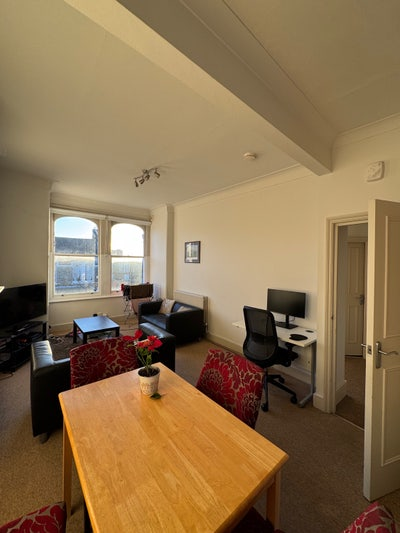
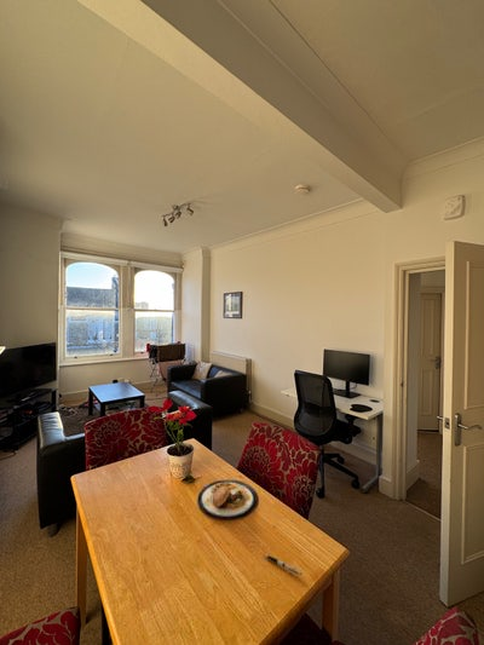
+ pen (281, 563)
+ plate (227, 489)
